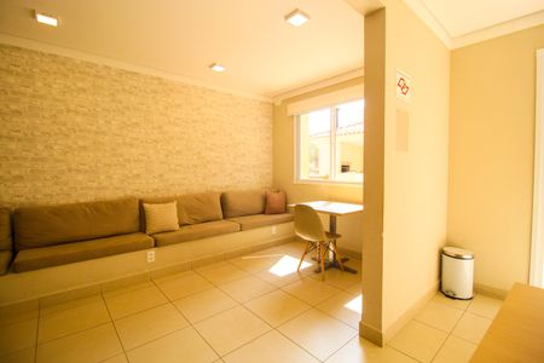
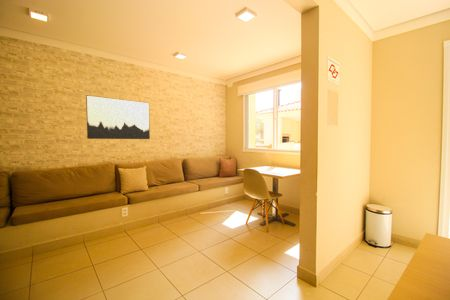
+ wall art (120, 119)
